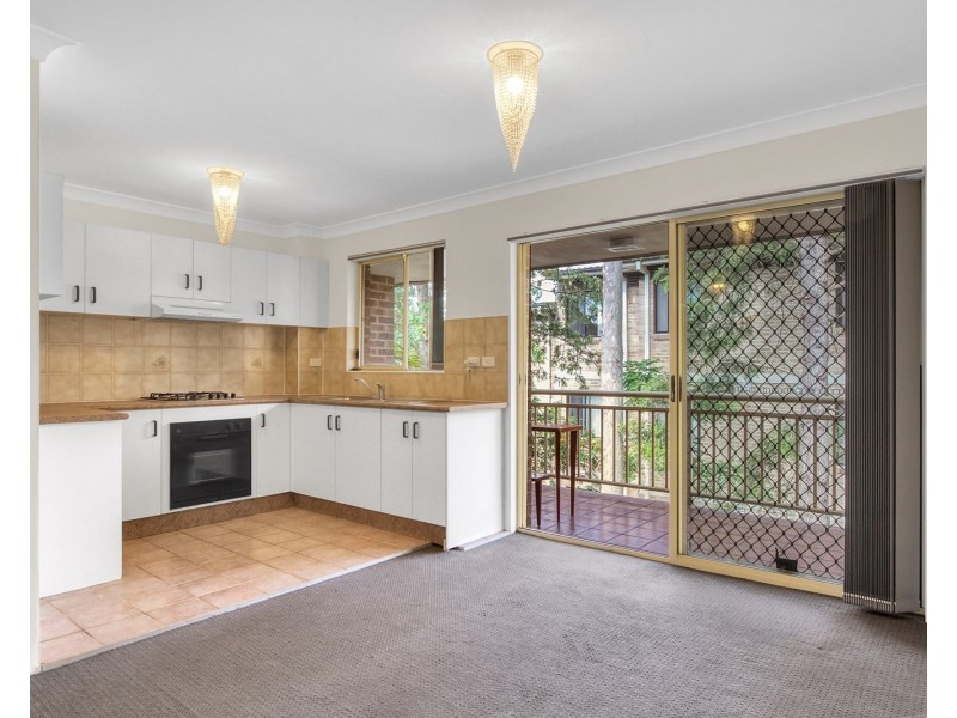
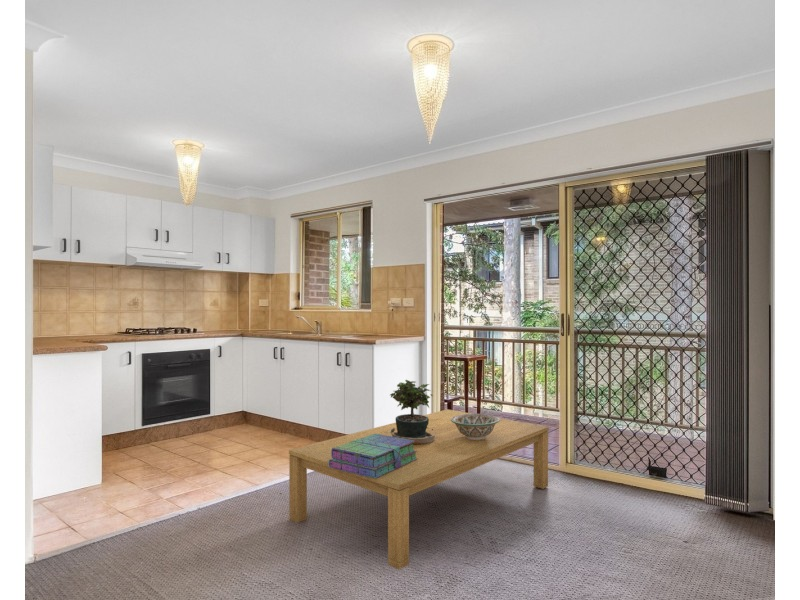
+ decorative bowl (475, 427)
+ coffee table (429, 469)
+ potted plant (407, 407)
+ stack of books (374, 453)
